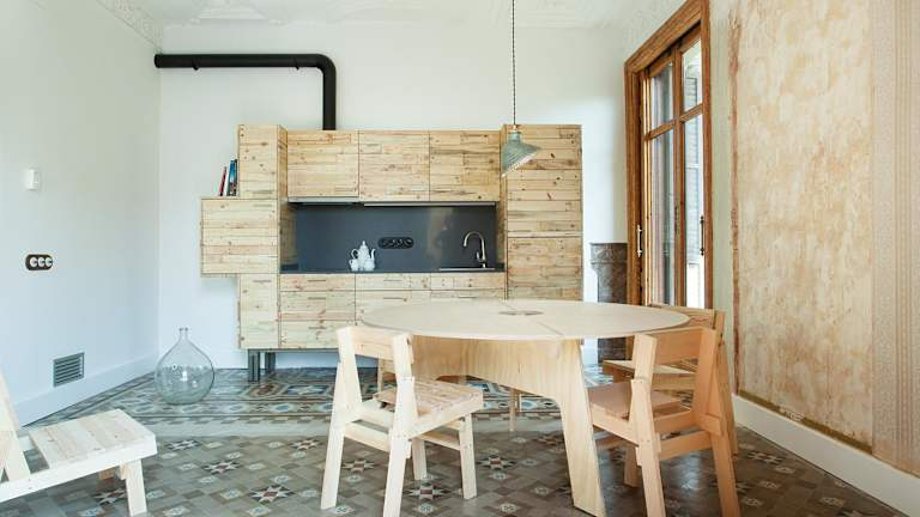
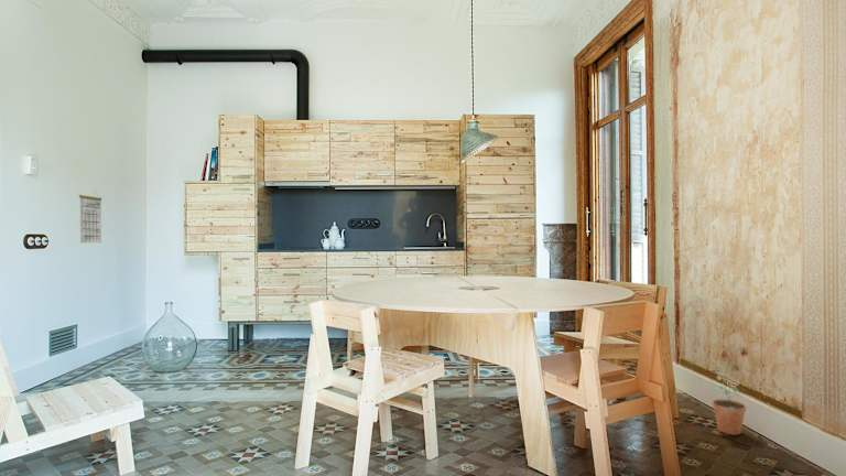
+ calendar (90, 214)
+ potted plant (727, 386)
